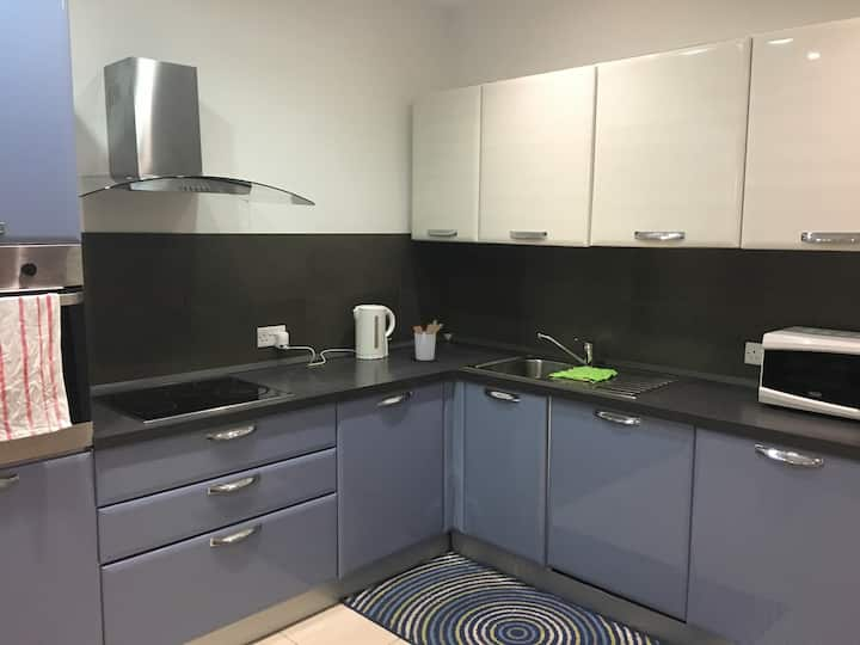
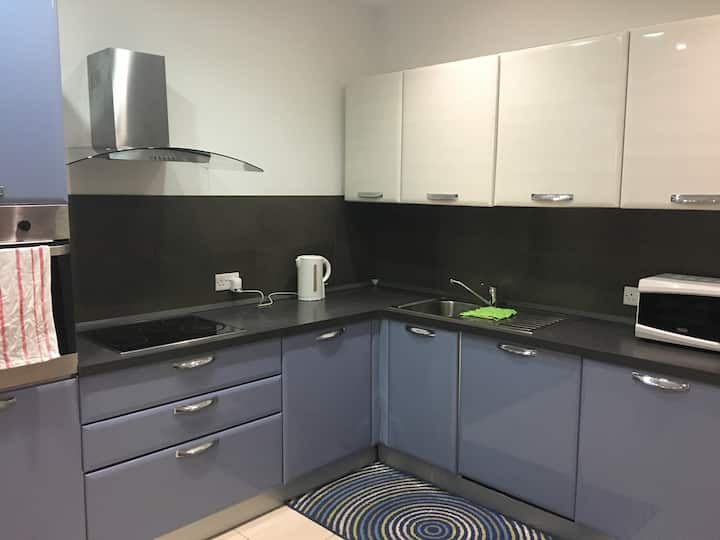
- utensil holder (428, 339)
